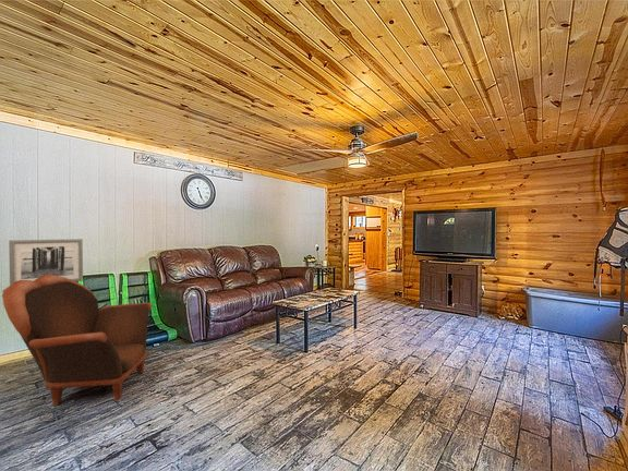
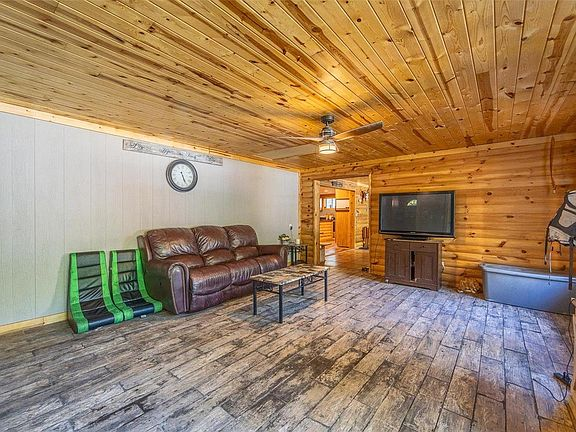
- wall art (48, 262)
- armchair (83, 331)
